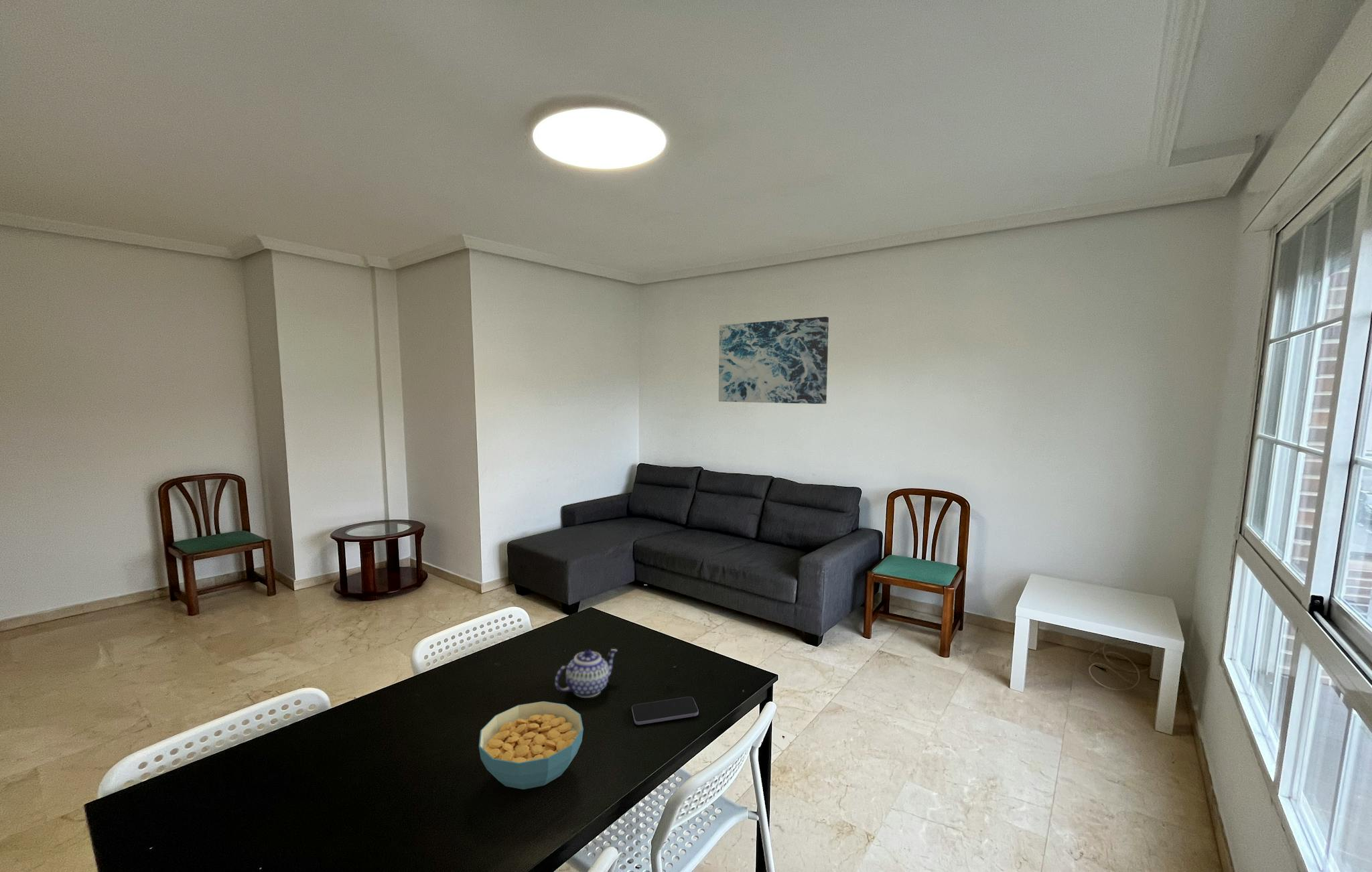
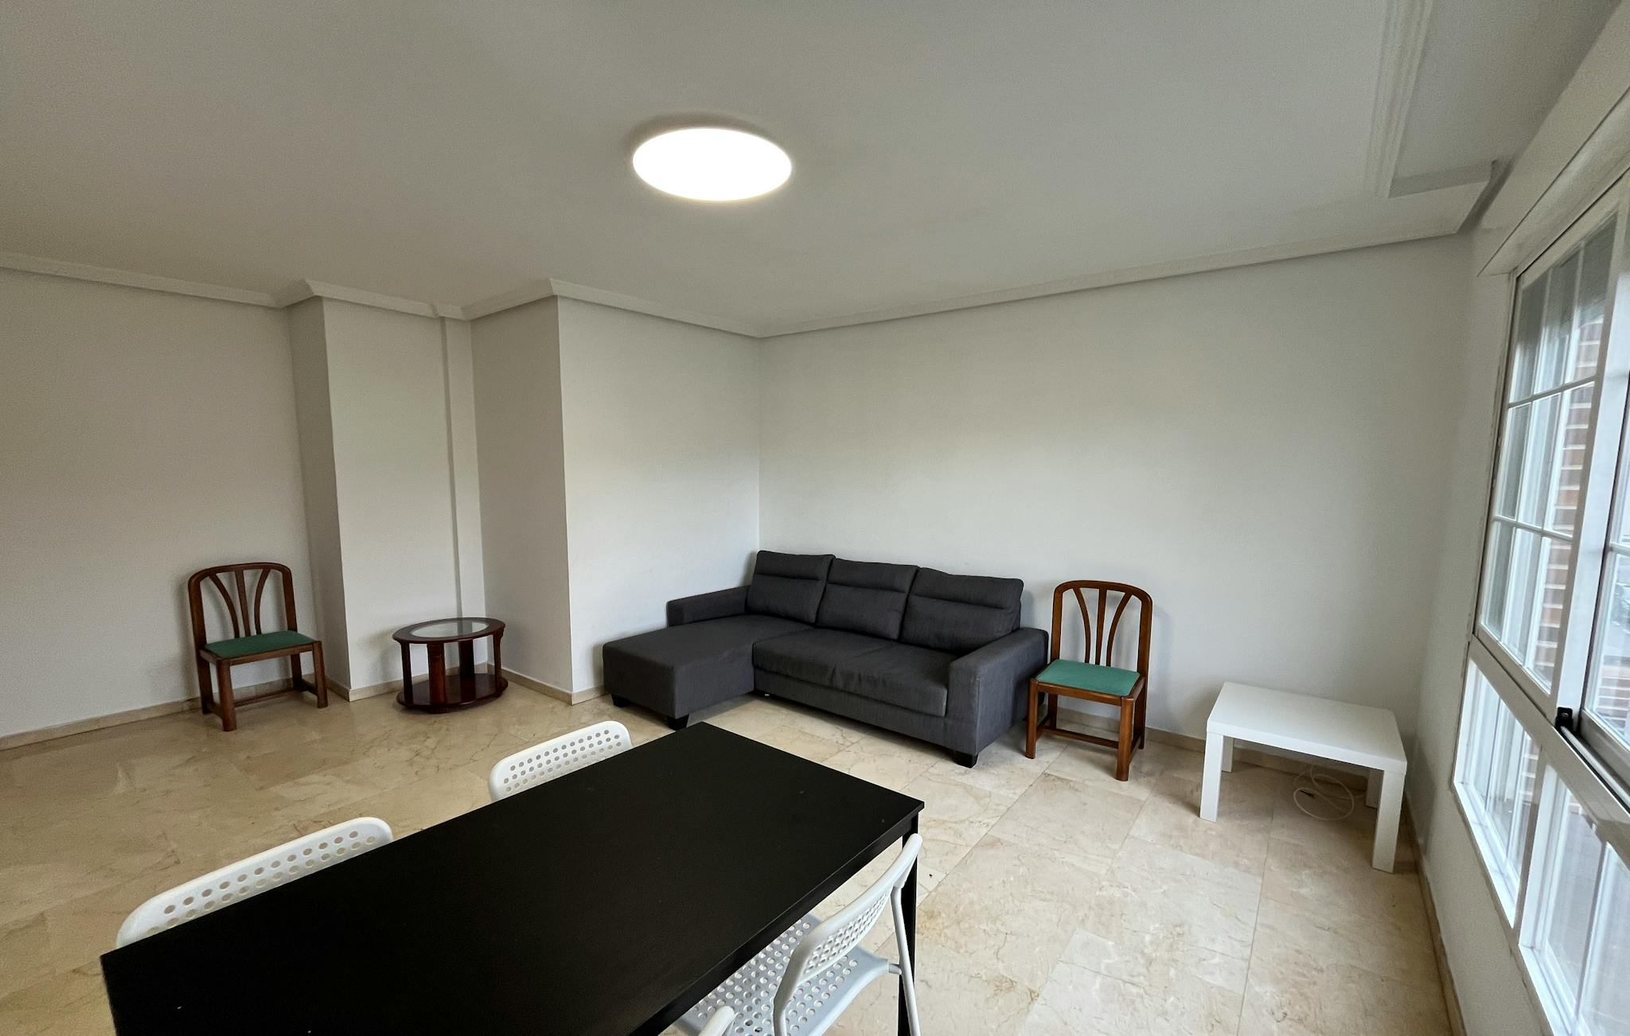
- cereal bowl (532, 753)
- smartphone (665, 710)
- wall art (770, 362)
- teapot (588, 670)
